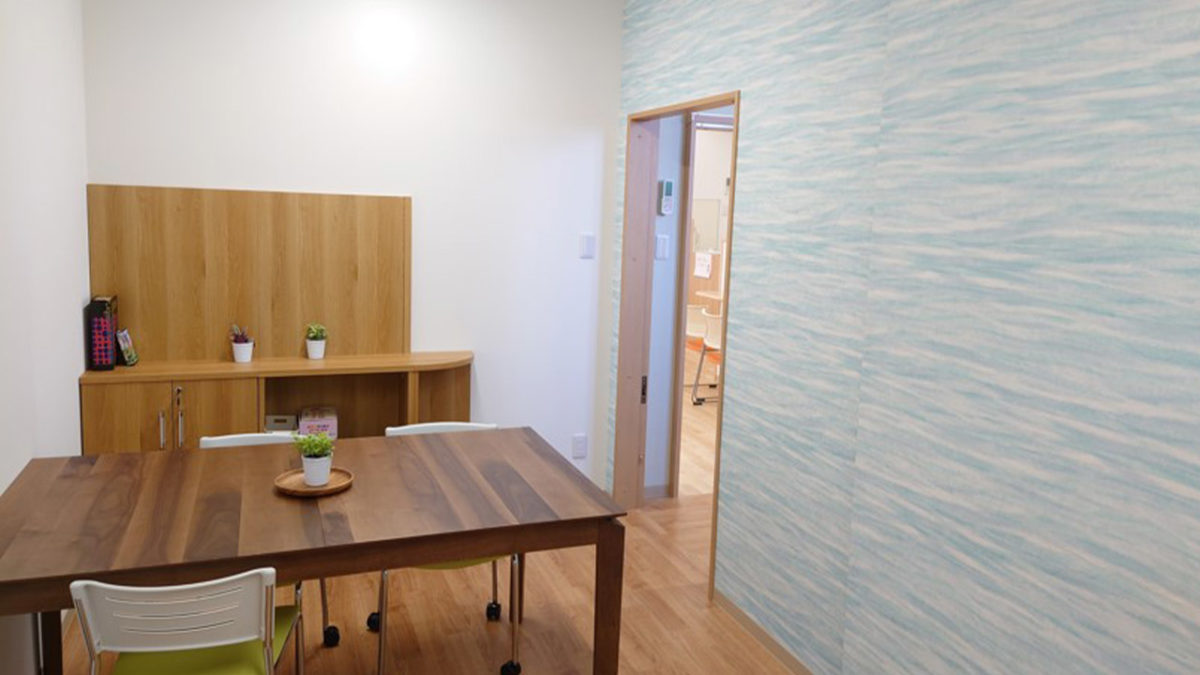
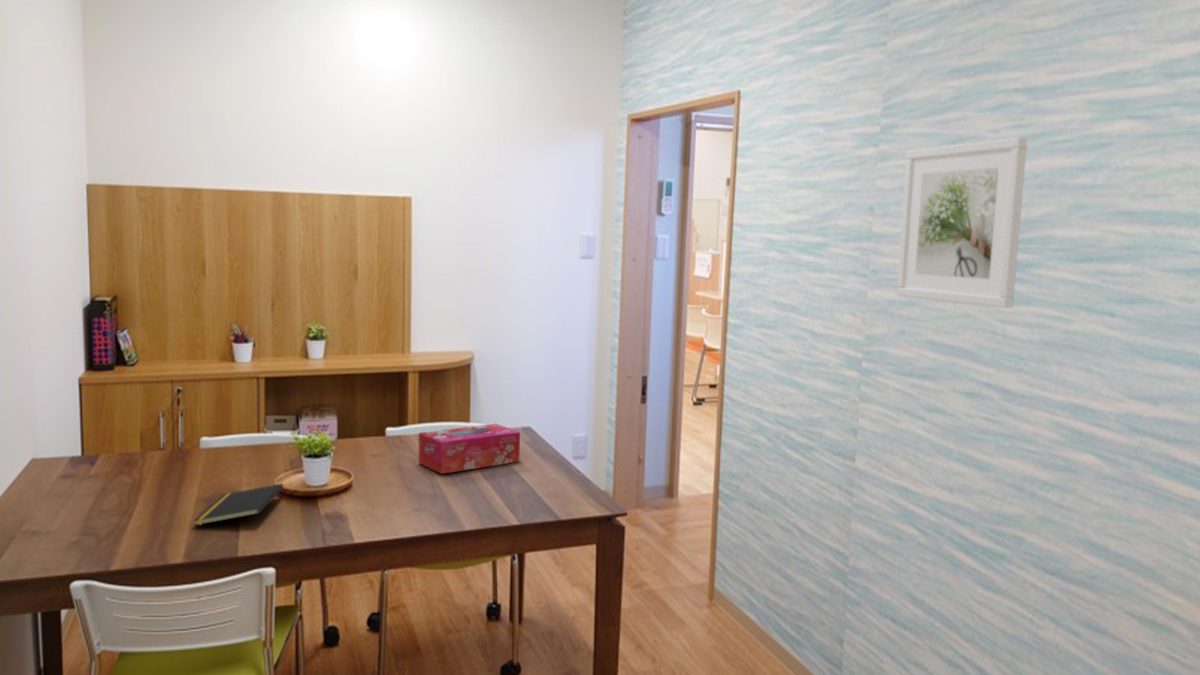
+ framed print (955, 223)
+ tissue box (469, 447)
+ notepad (240, 503)
